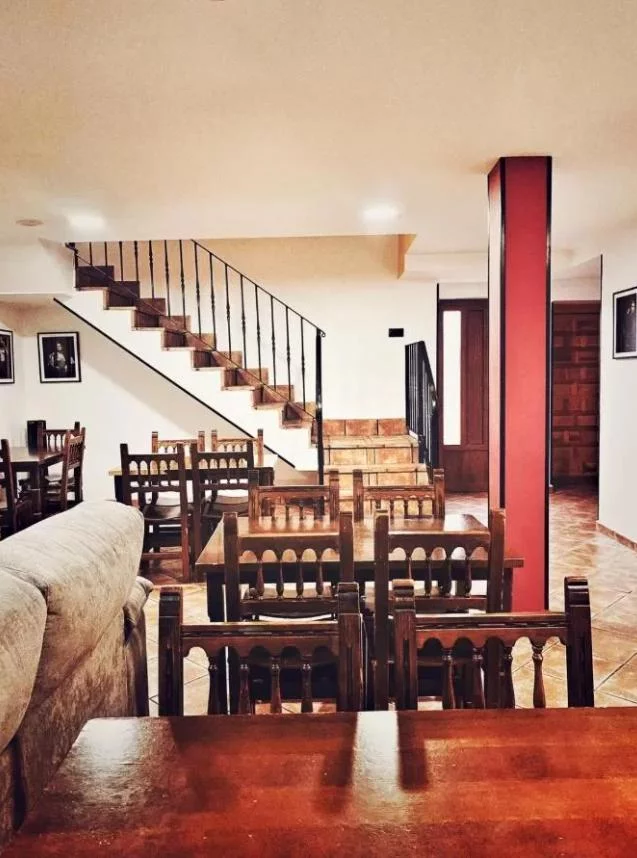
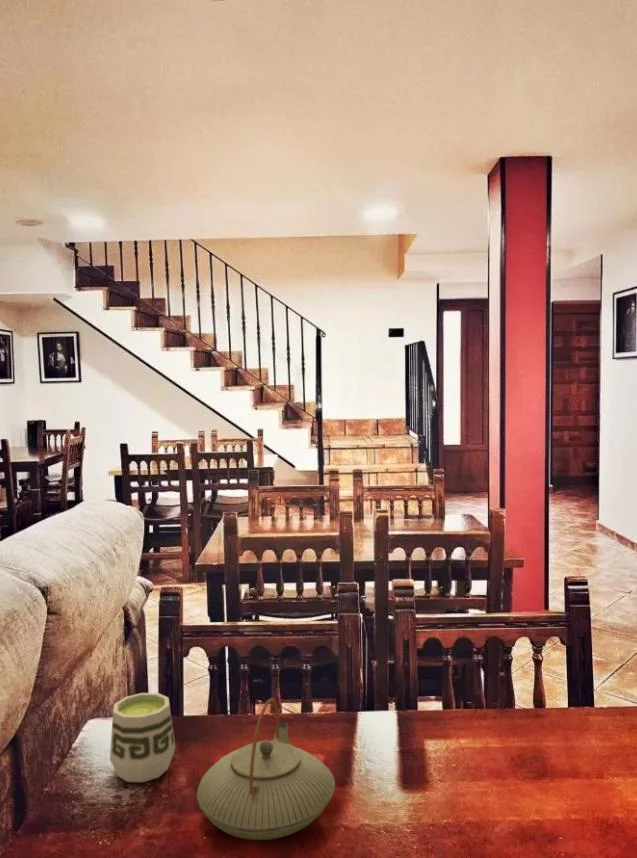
+ cup (142, 736)
+ teapot (268, 752)
